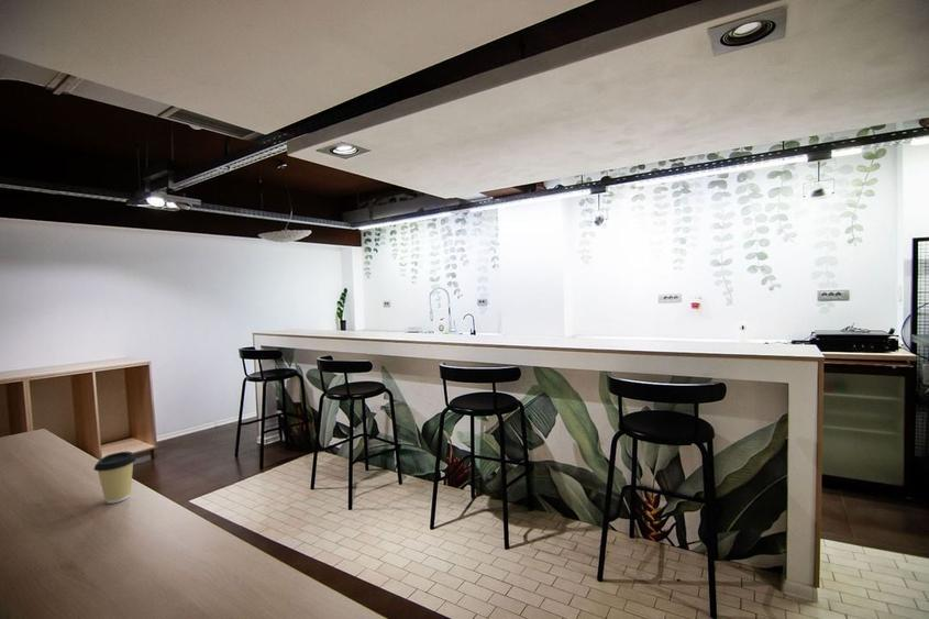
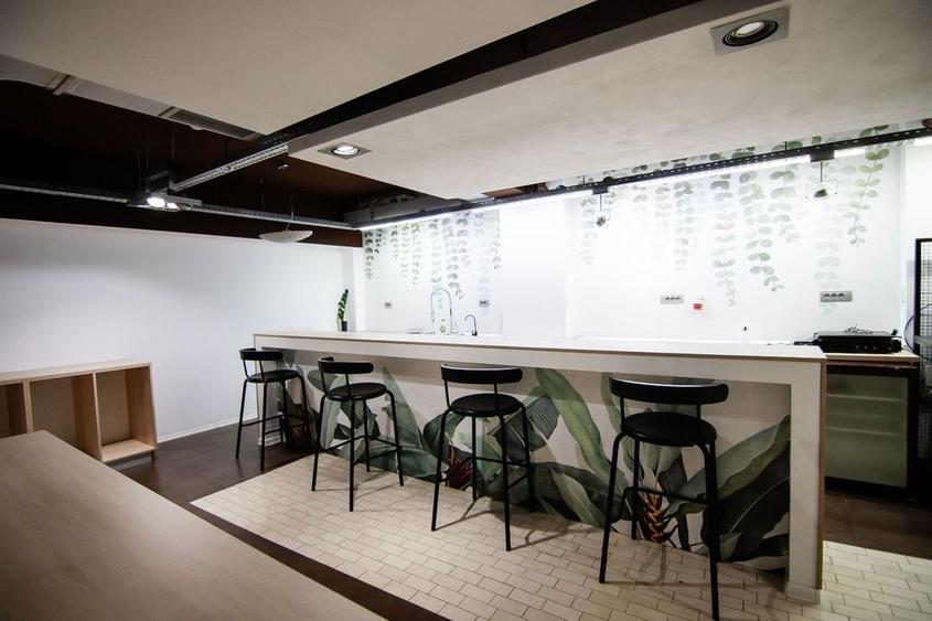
- coffee cup (117, 477)
